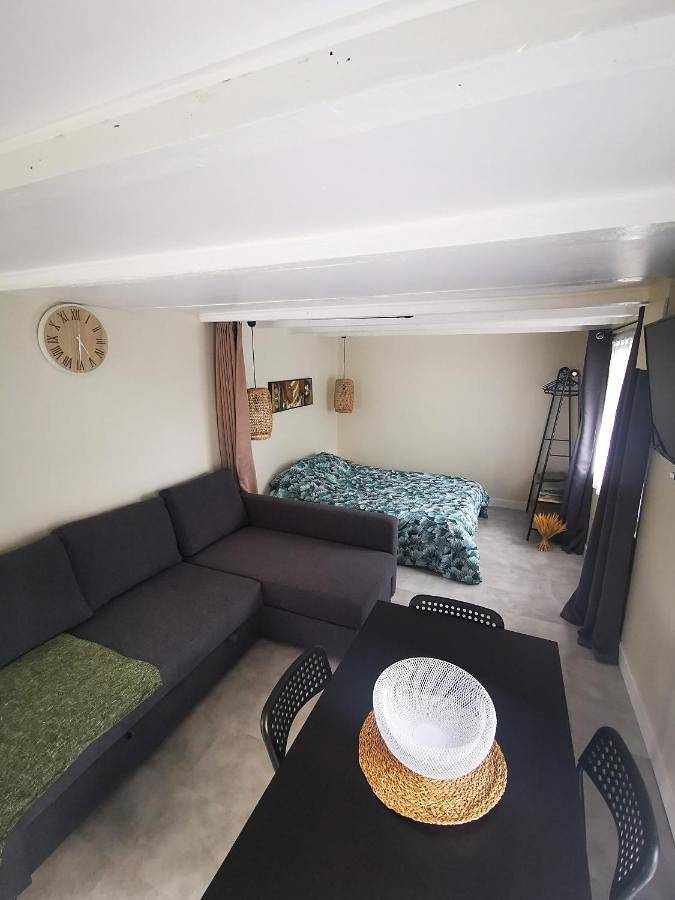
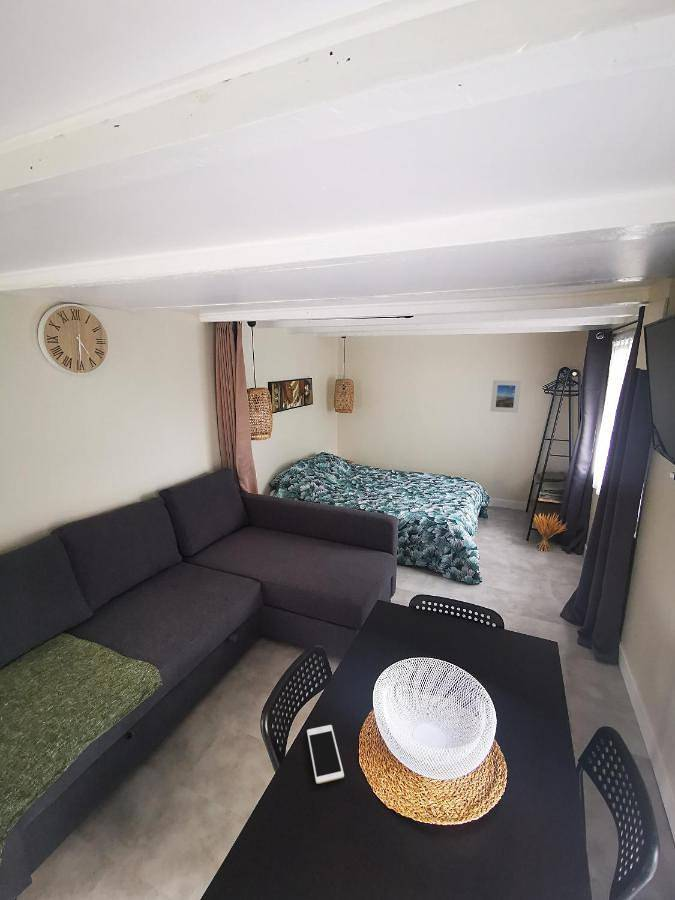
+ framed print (505, 396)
+ cell phone (324, 752)
